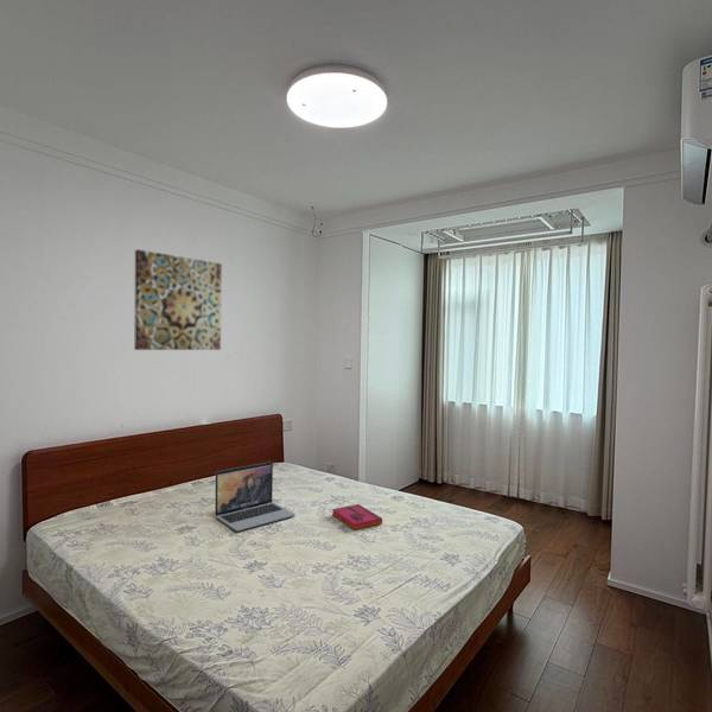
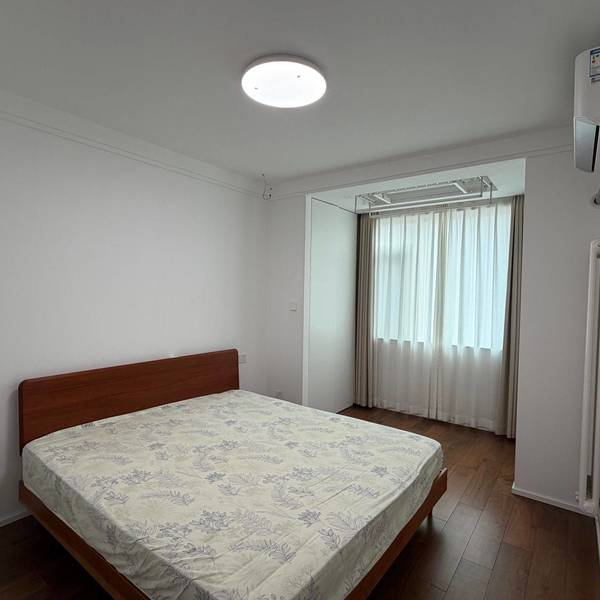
- laptop (255, 494)
- hardback book (356, 516)
- wall art (180, 304)
